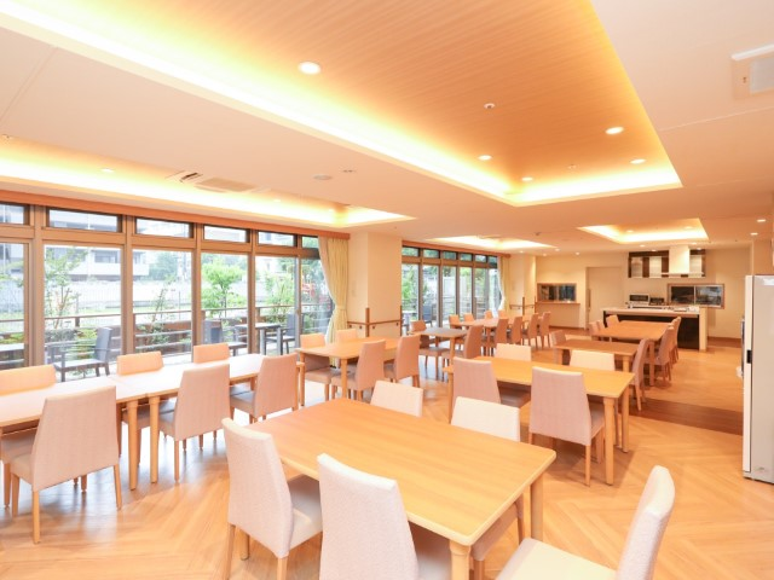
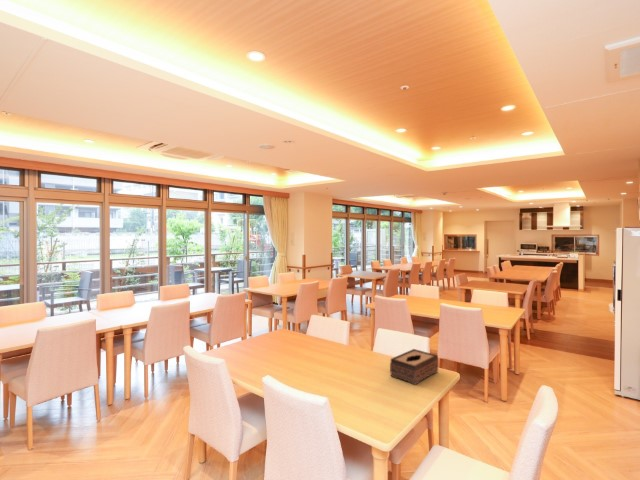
+ tissue box (414, 365)
